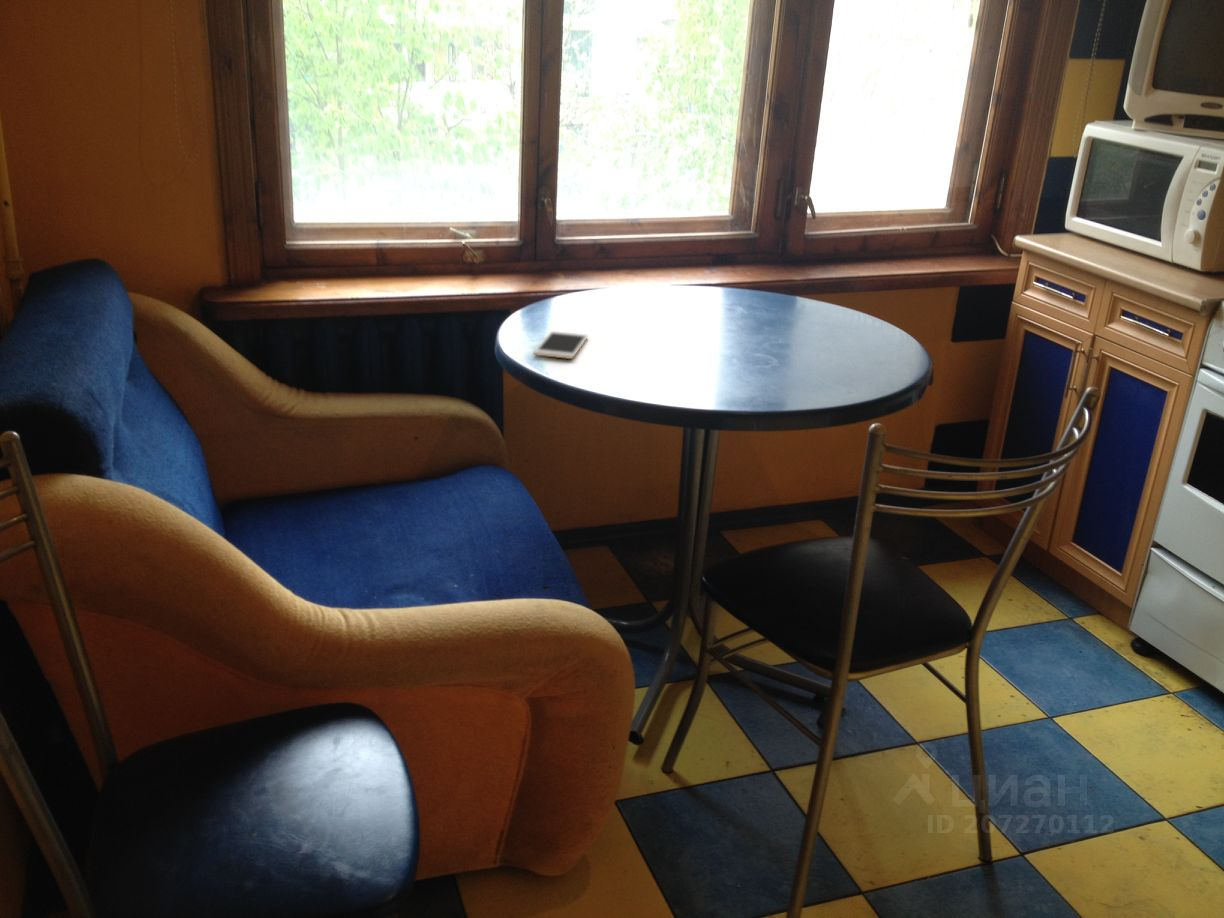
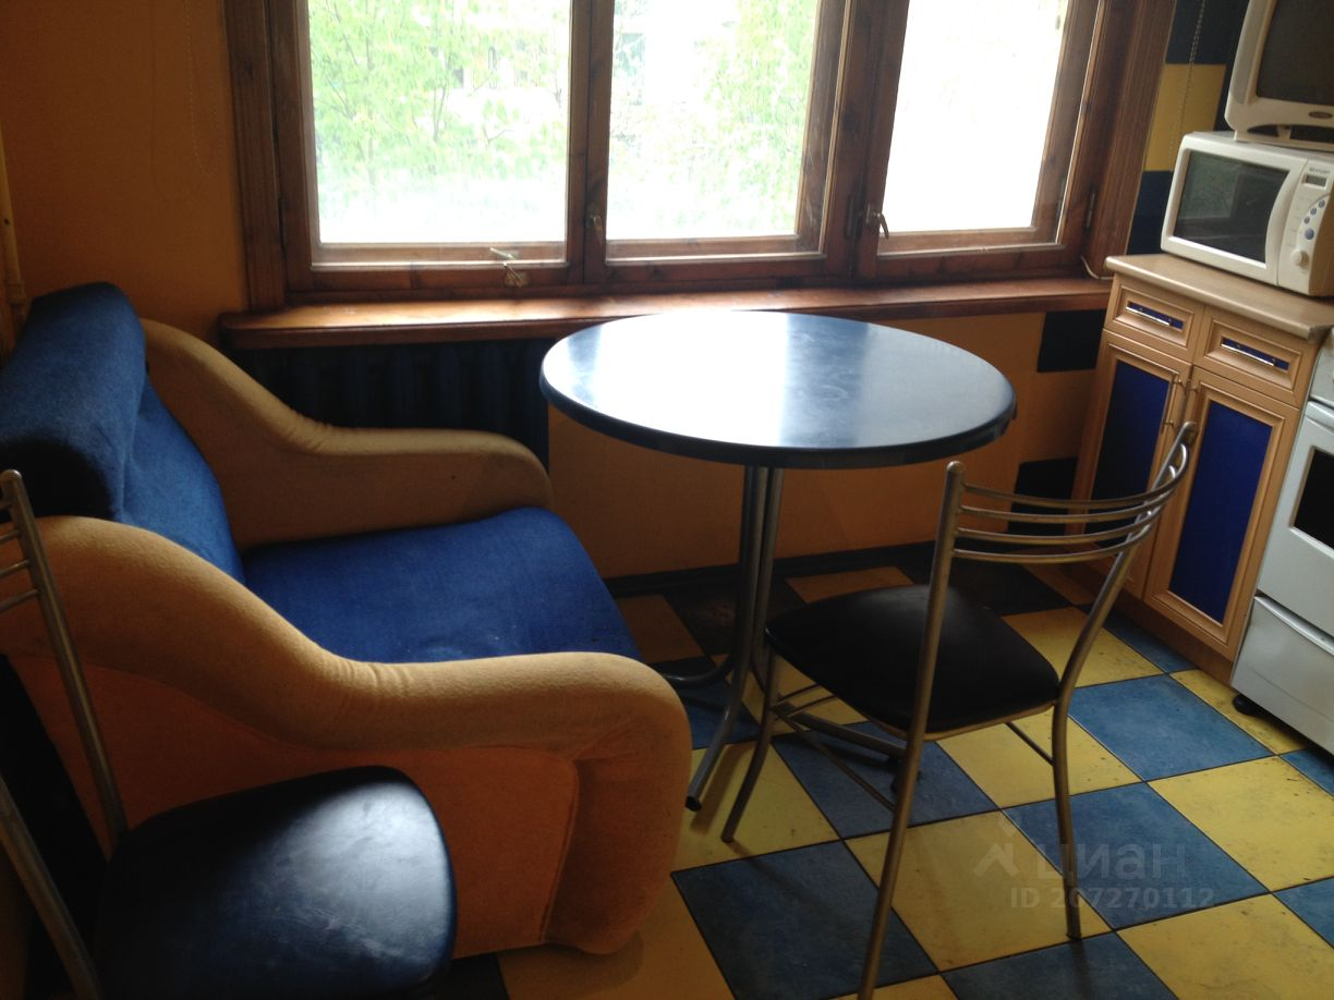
- cell phone (561, 344)
